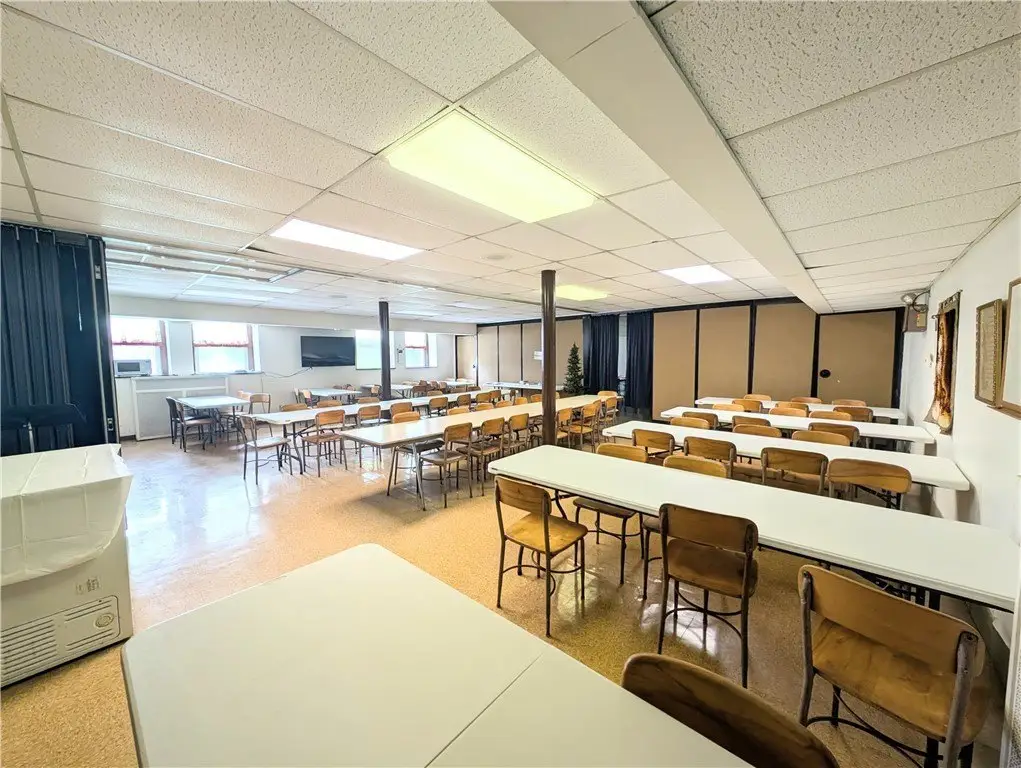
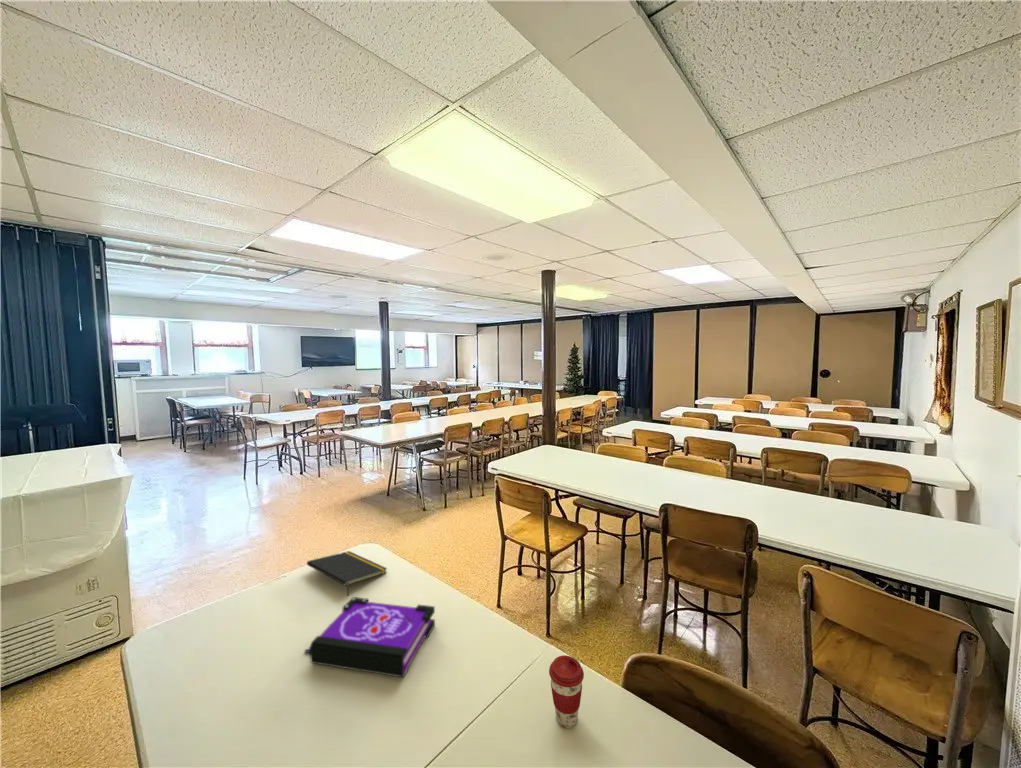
+ board game (369, 632)
+ coffee cup (566, 692)
+ notepad (347, 566)
